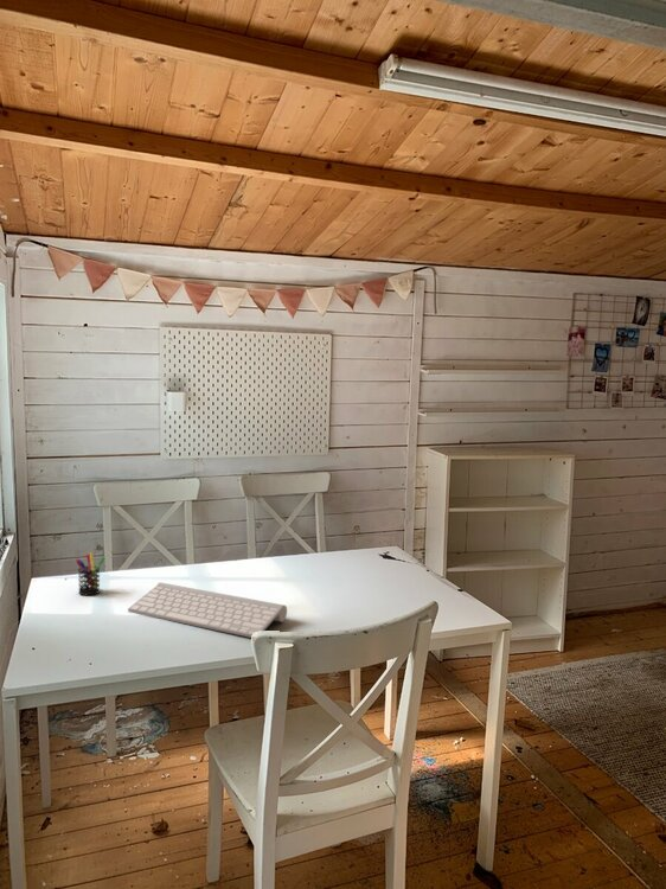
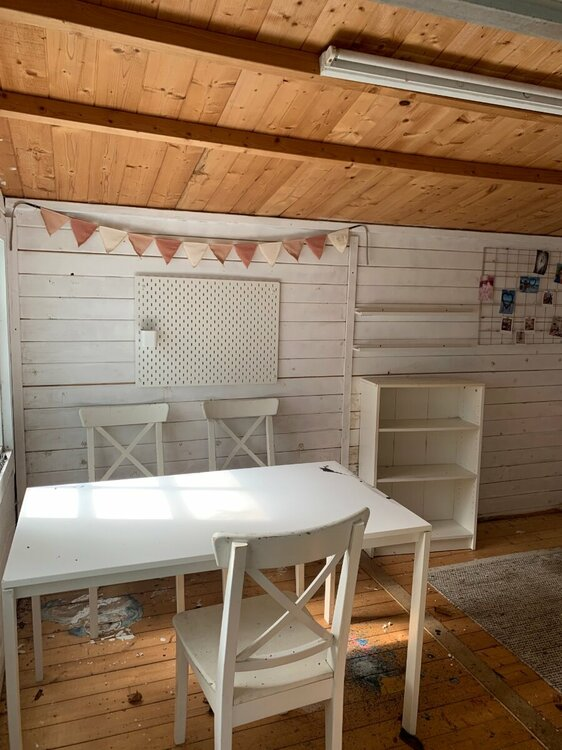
- keyboard (206, 607)
- pen holder (91, 571)
